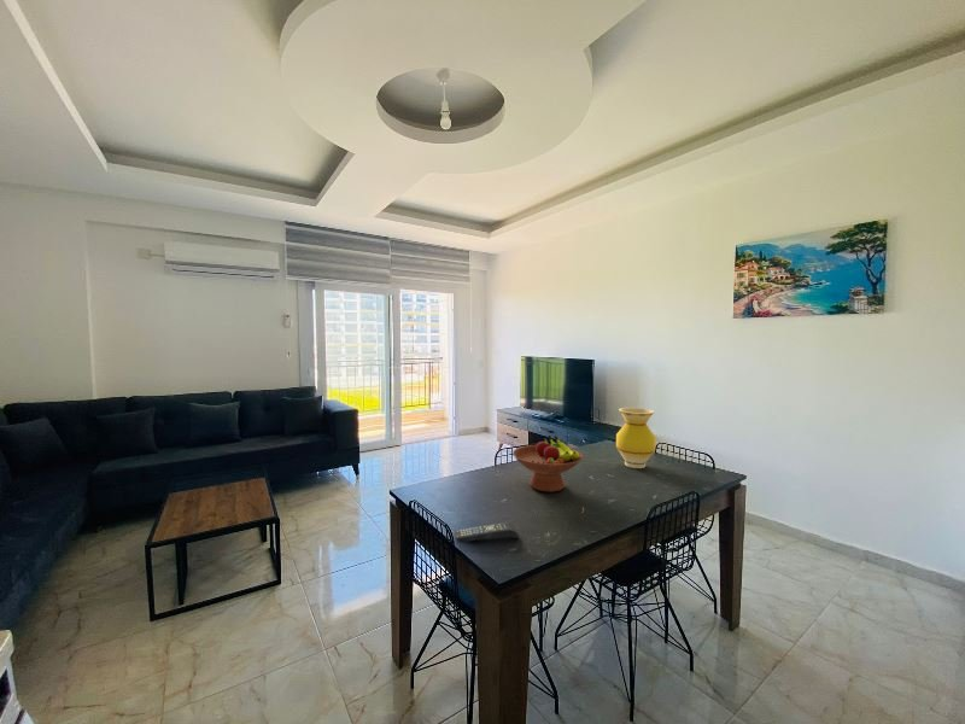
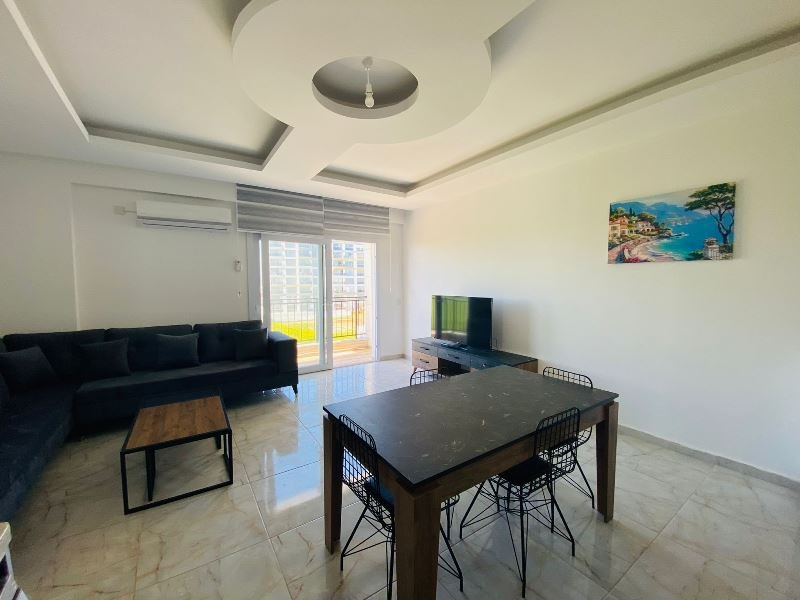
- fruit bowl (546, 463)
- remote control (486, 532)
- vase (636, 437)
